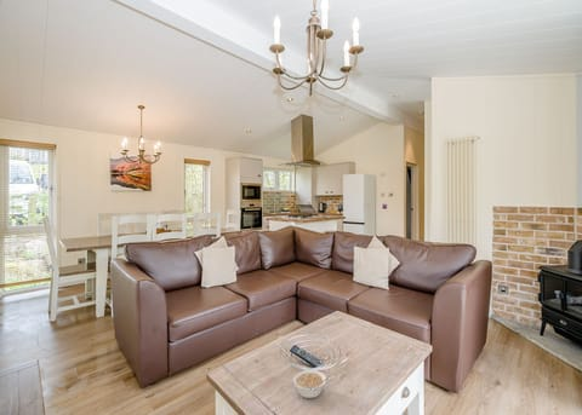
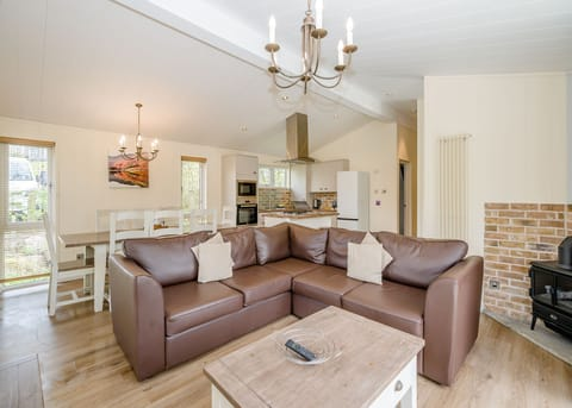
- legume (310, 382)
